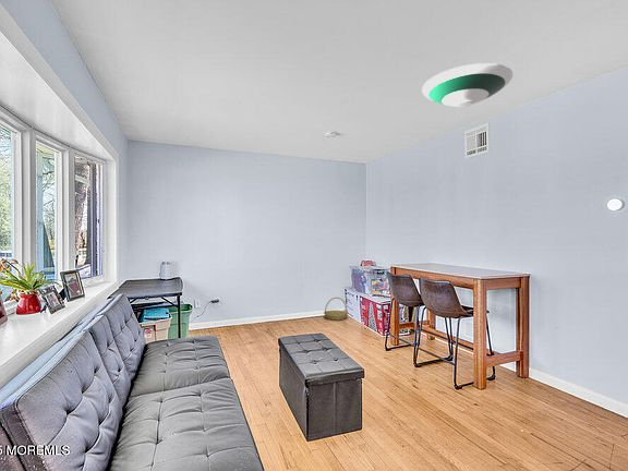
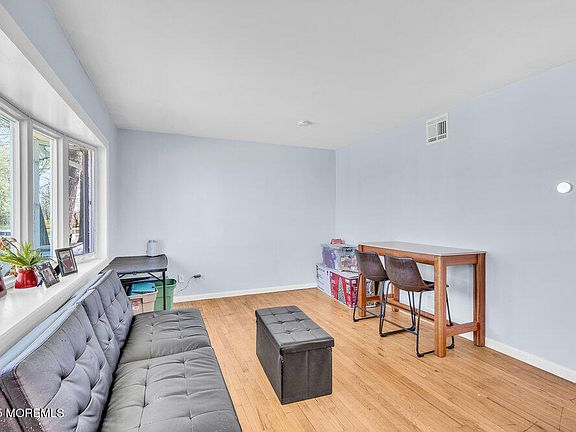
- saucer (464, 94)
- basket (336, 311)
